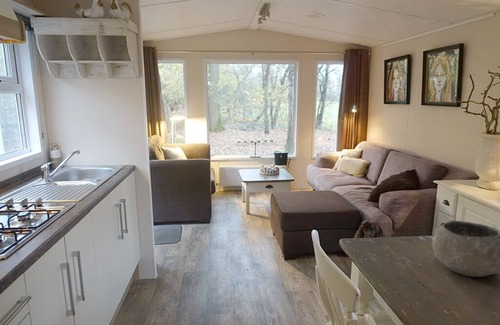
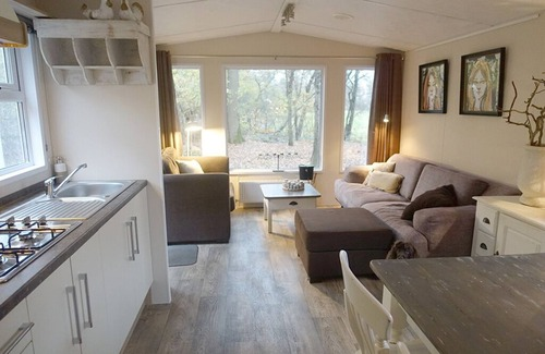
- bowl (469, 248)
